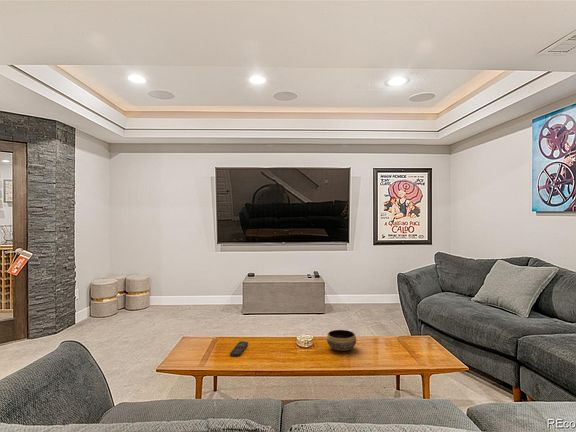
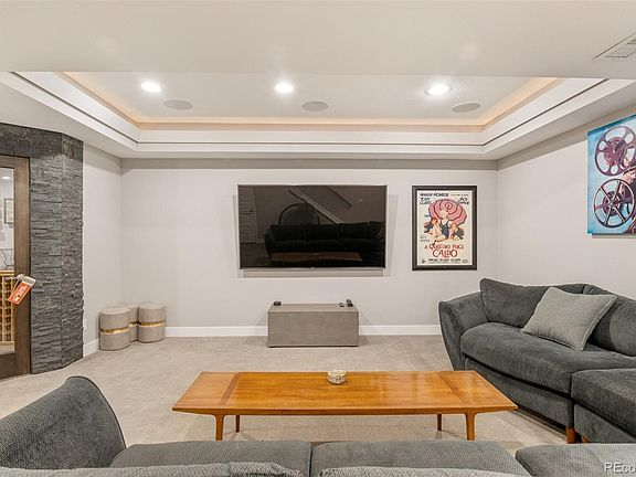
- bowl (341, 341)
- remote control (239, 348)
